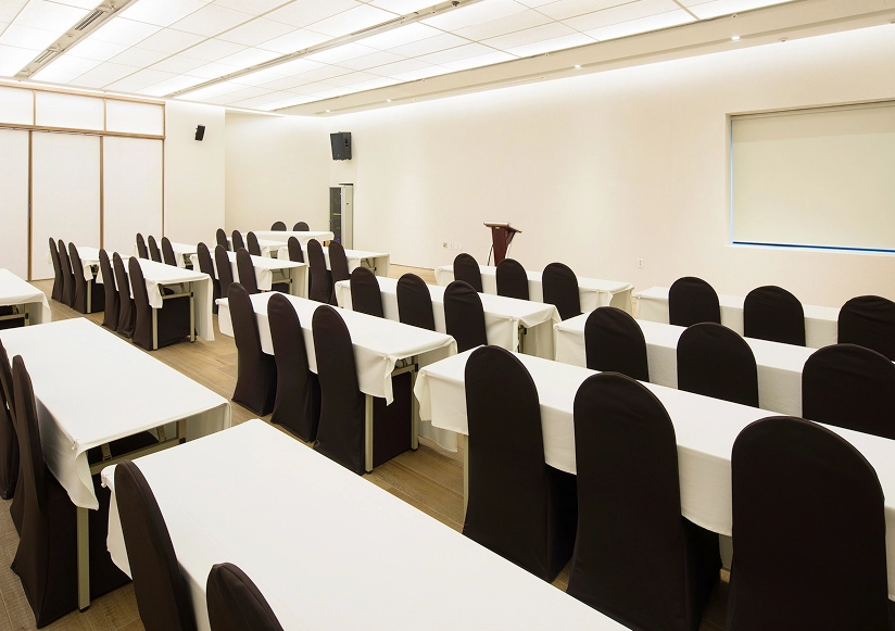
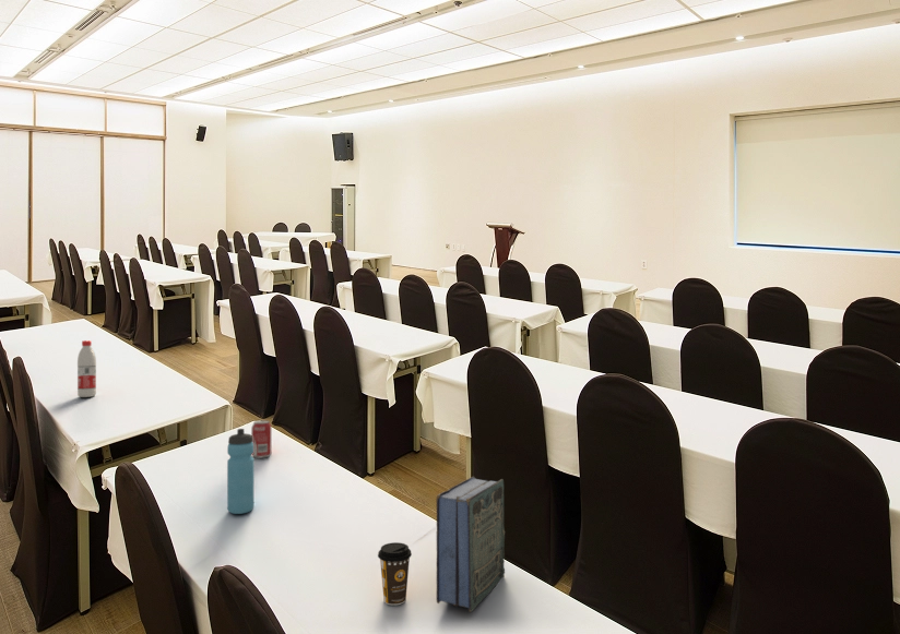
+ water bottle (86, 368)
+ beverage can (261, 439)
+ coffee cup (394, 573)
+ water bottle (240, 469)
+ book (472, 538)
